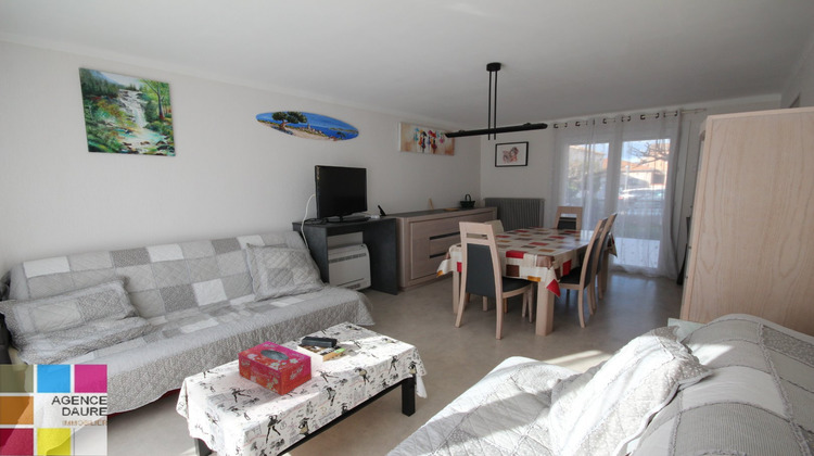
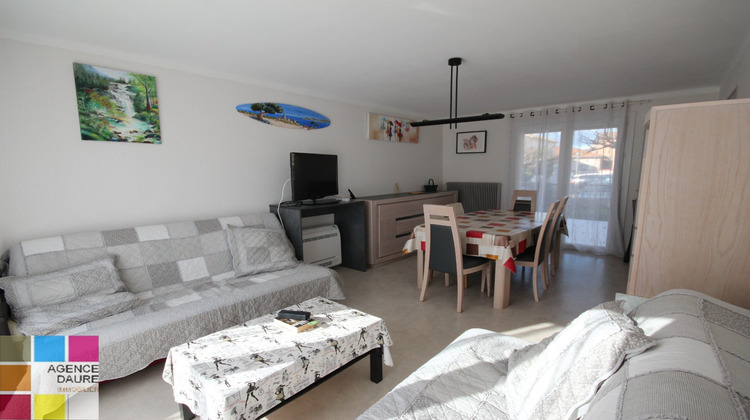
- tissue box (275, 366)
